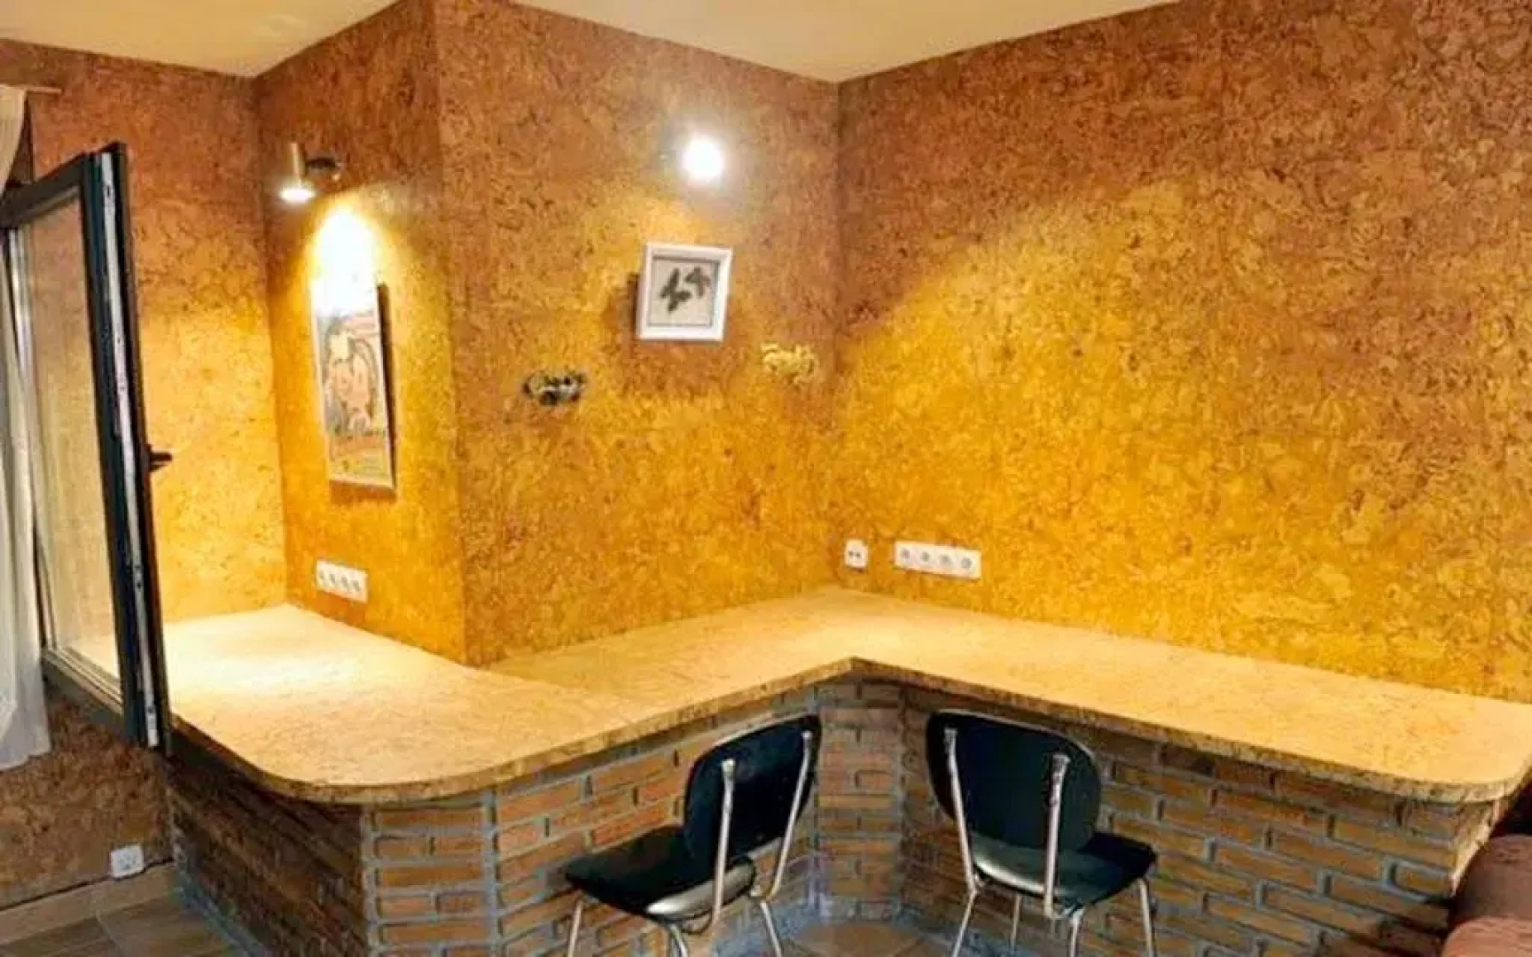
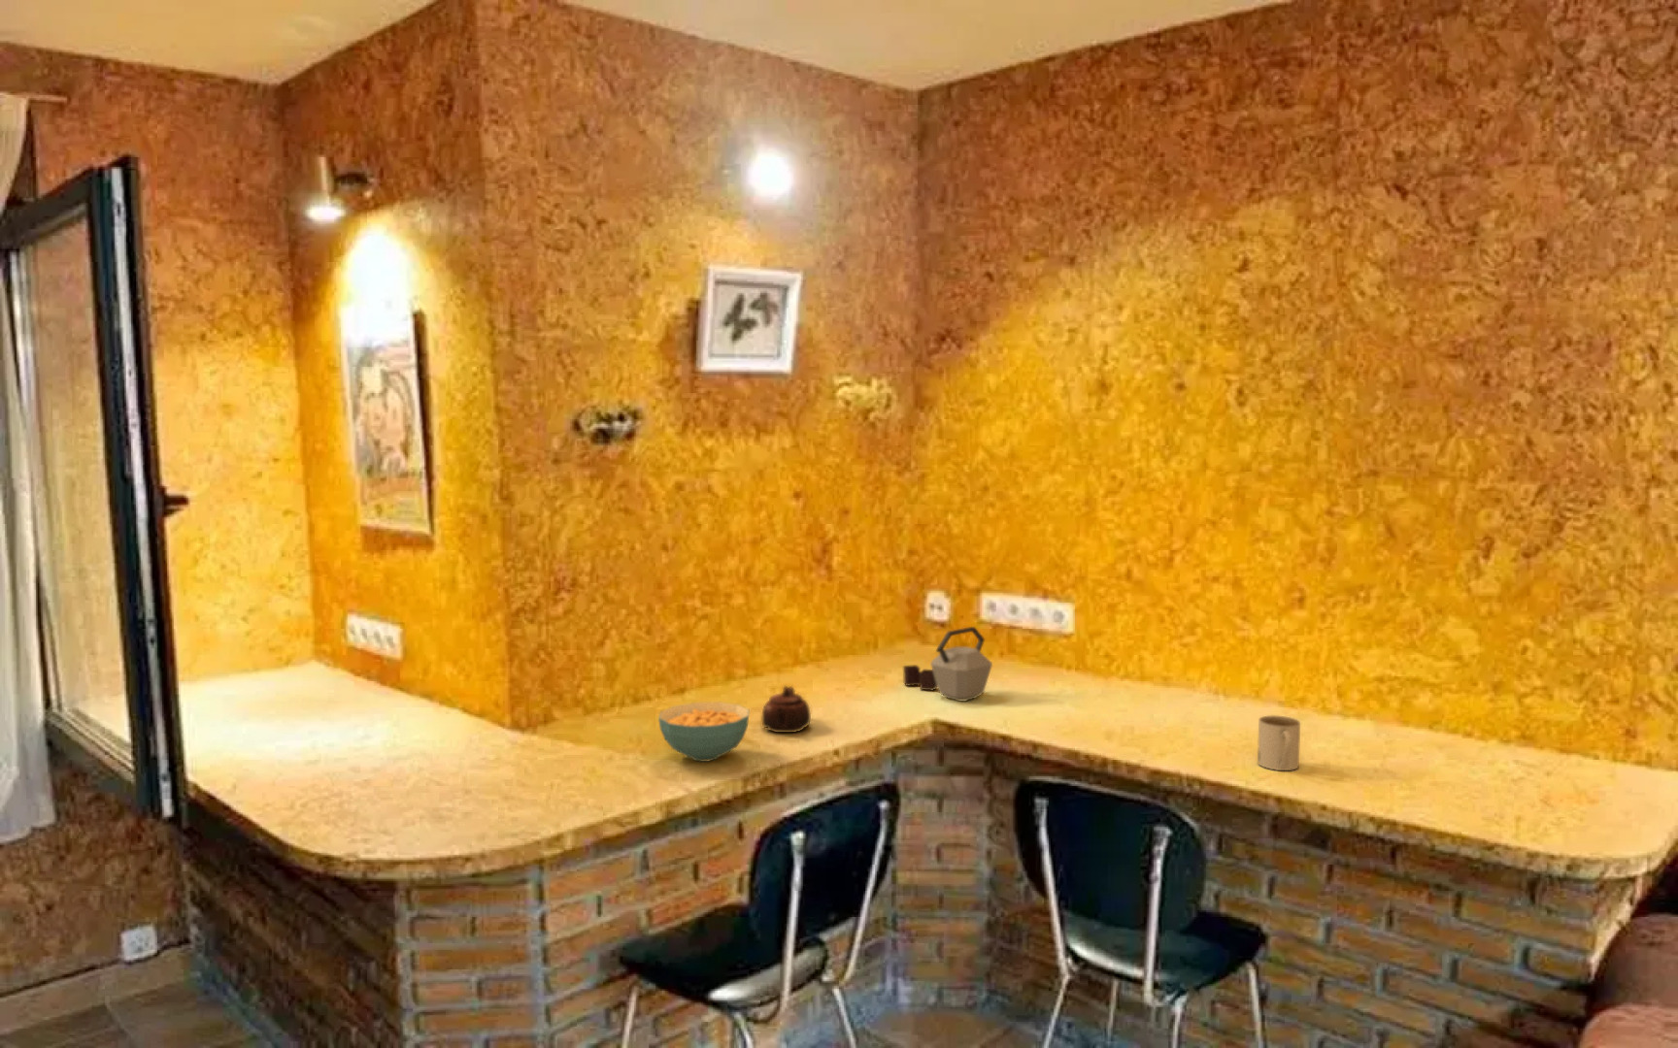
+ kettle (941, 658)
+ cereal bowl (704, 734)
+ teapot (786, 705)
+ mug (1281, 745)
